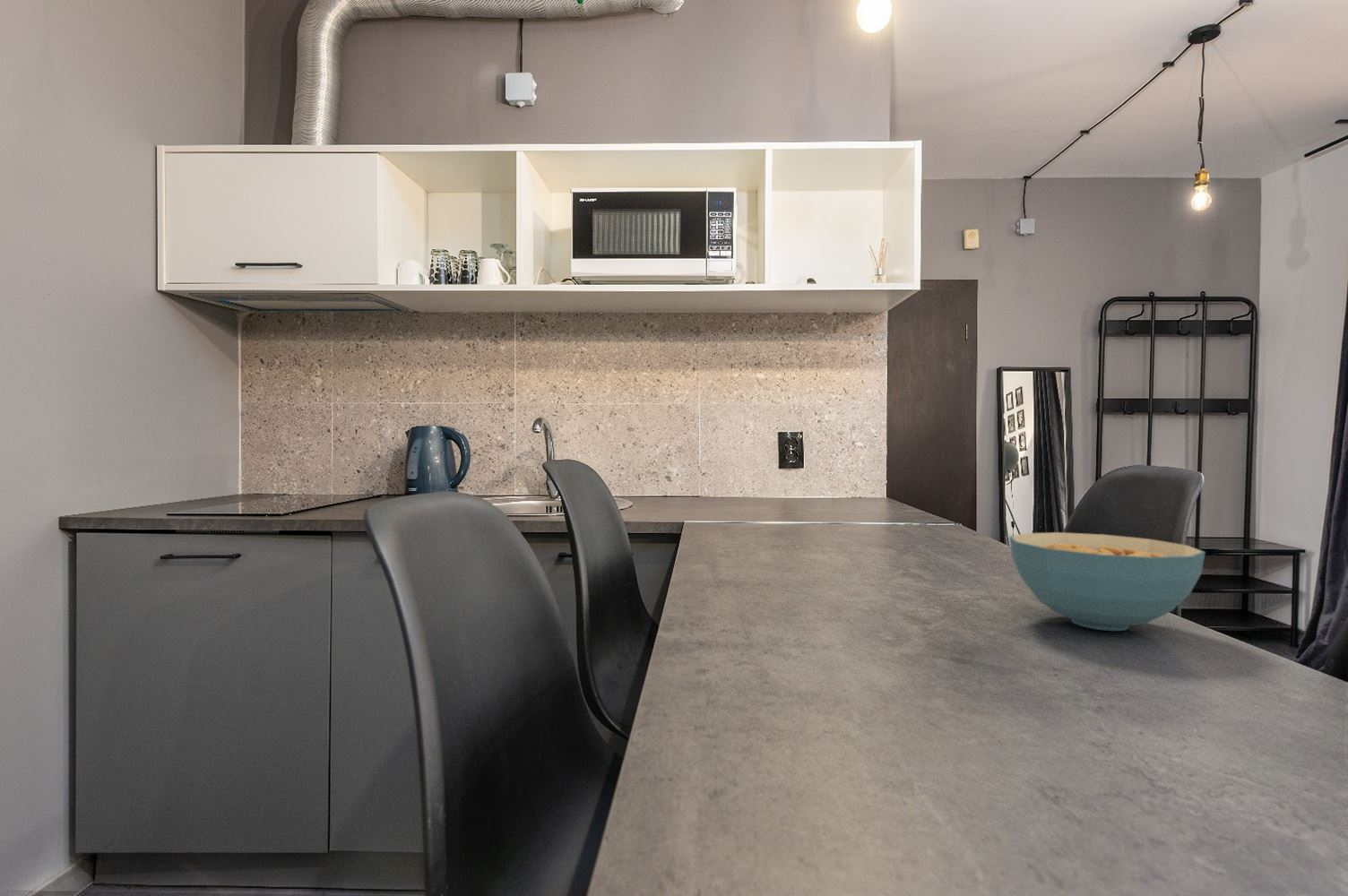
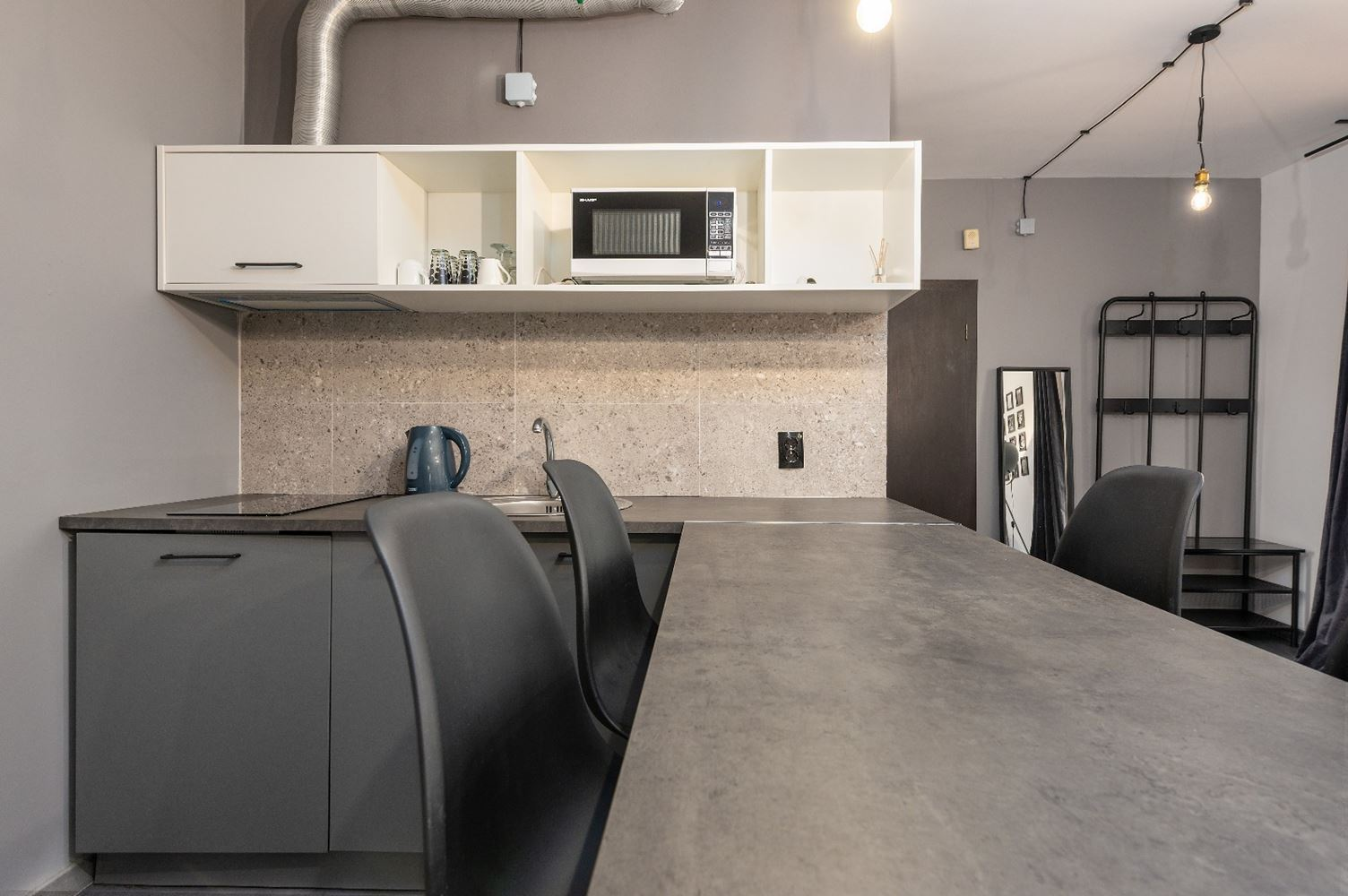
- cereal bowl (1100, 583)
